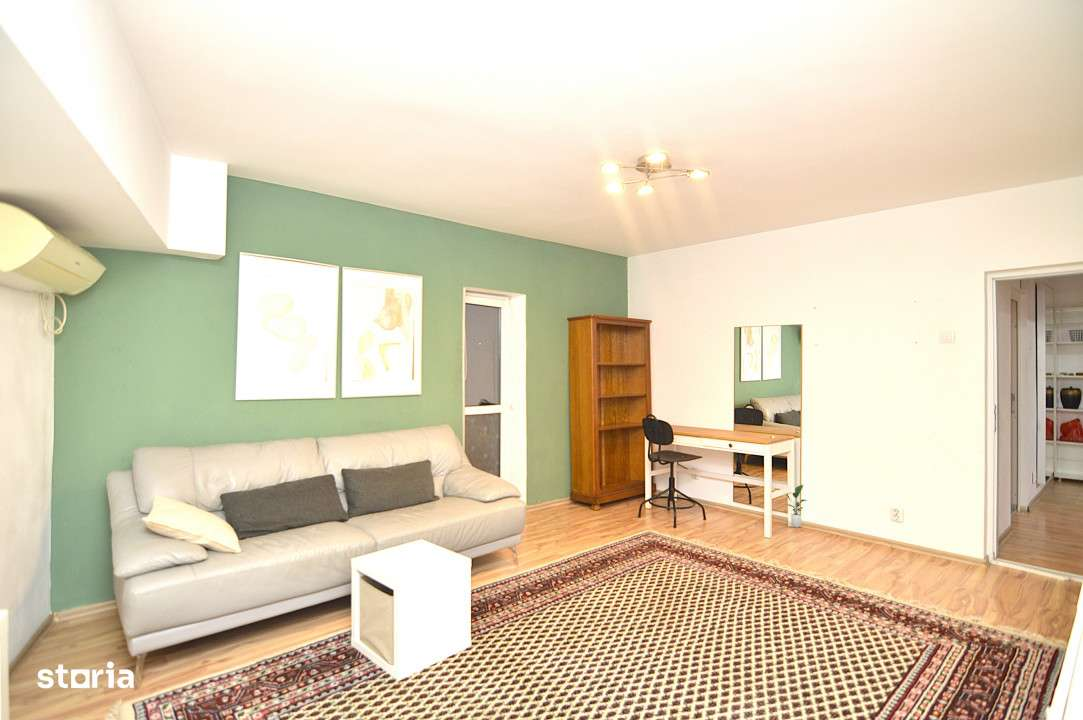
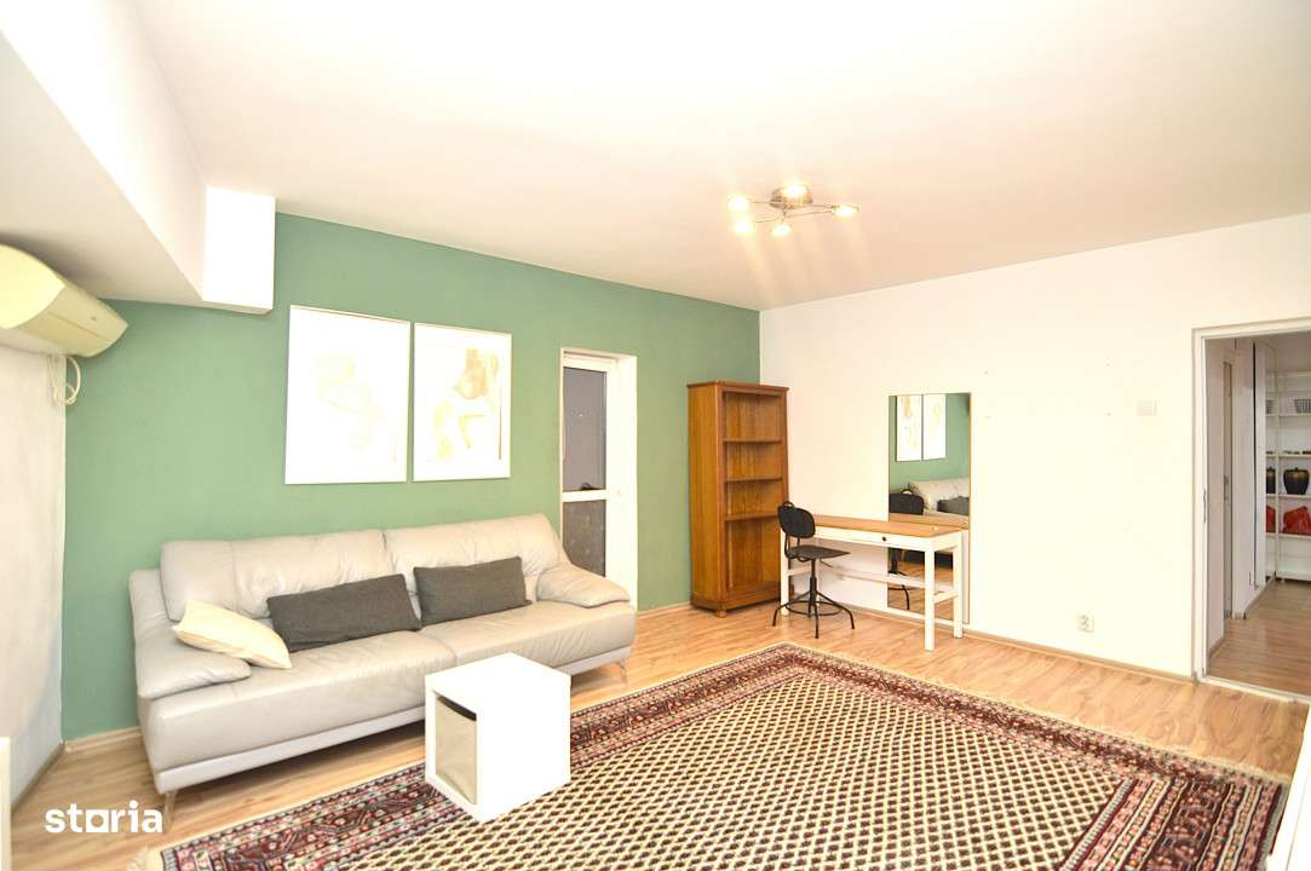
- potted plant (794, 506)
